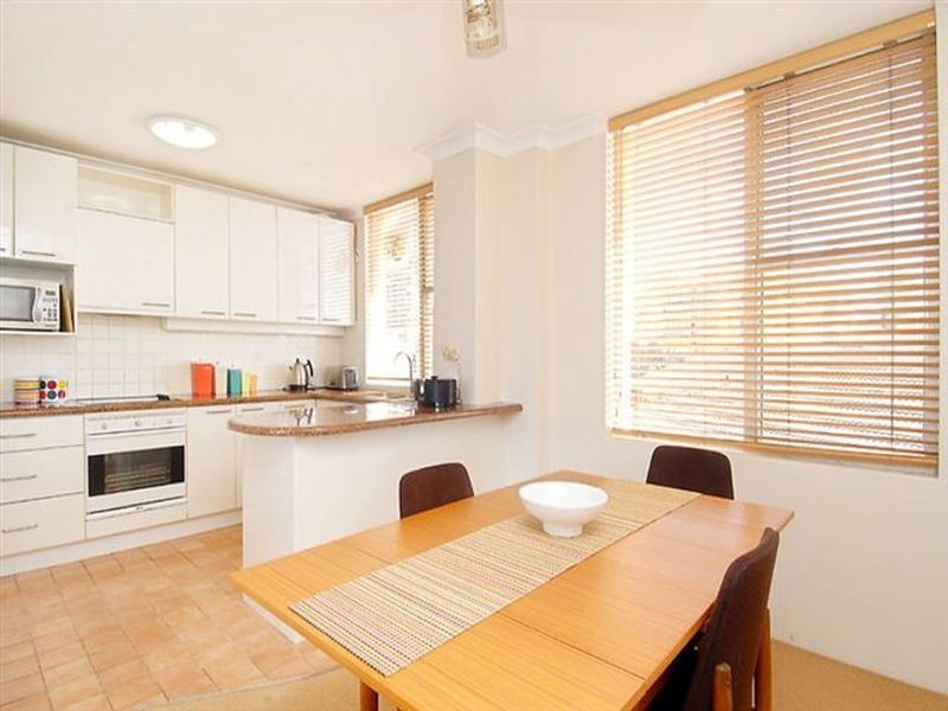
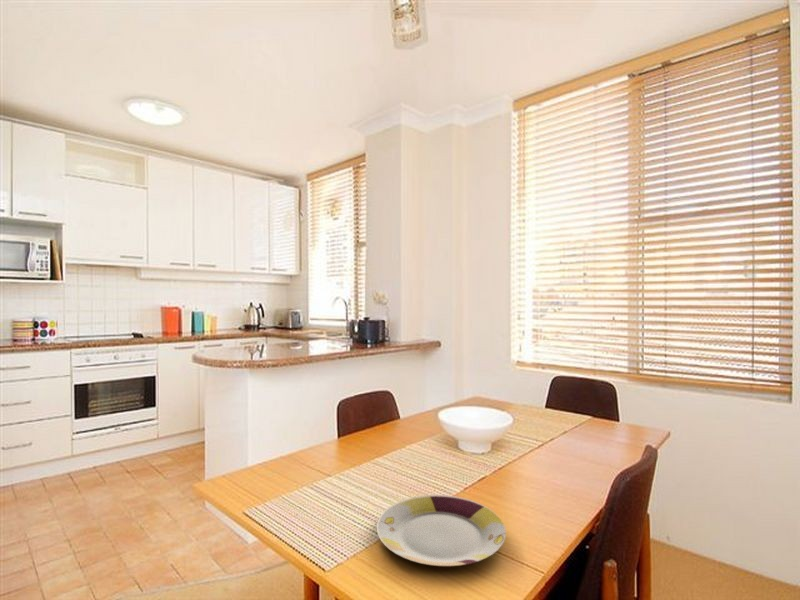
+ plate (440, 529)
